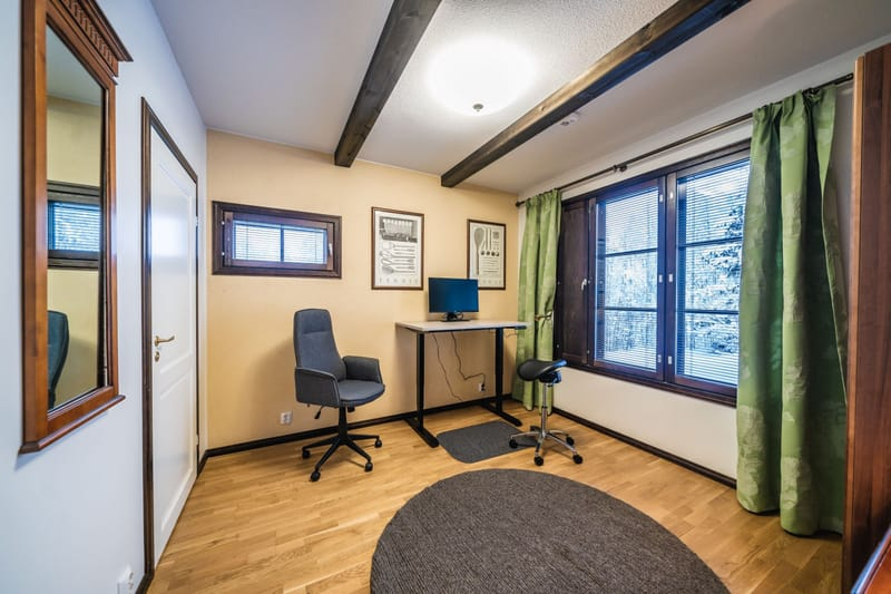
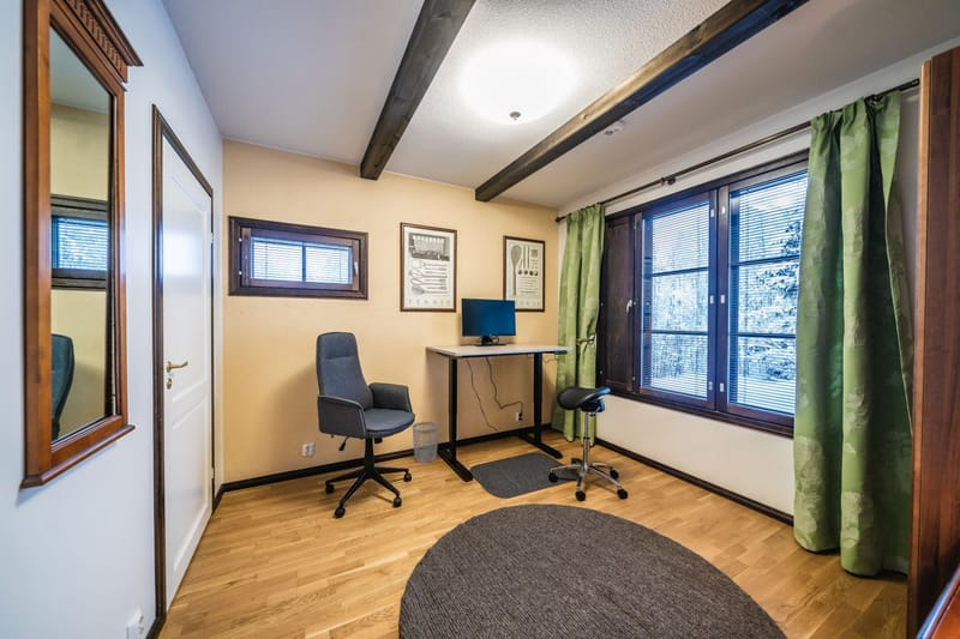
+ wastebasket (425, 441)
